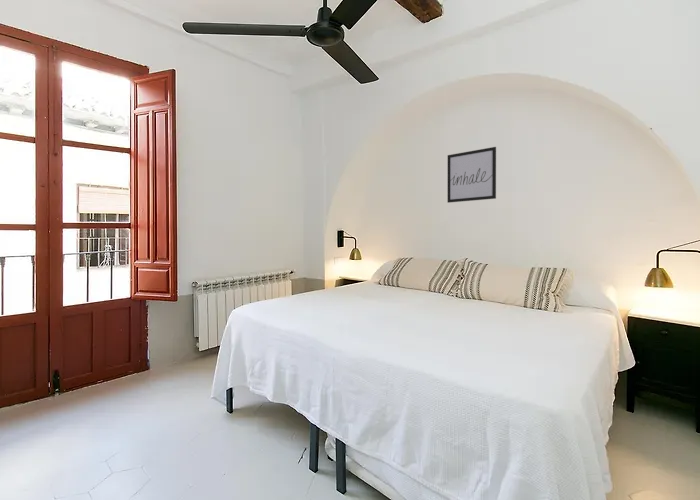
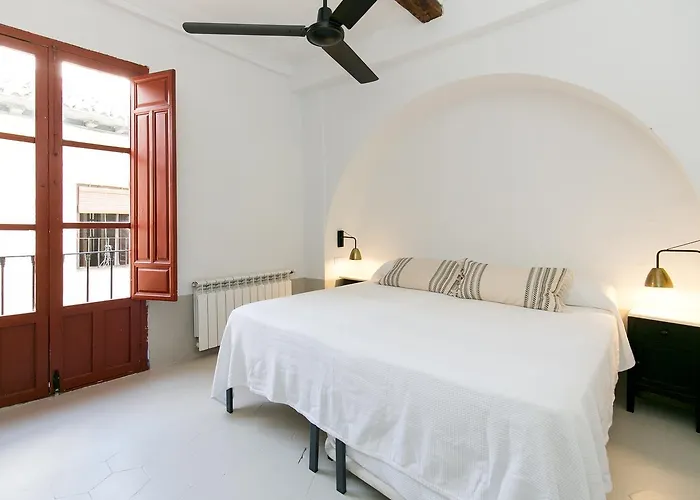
- wall art (470, 176)
